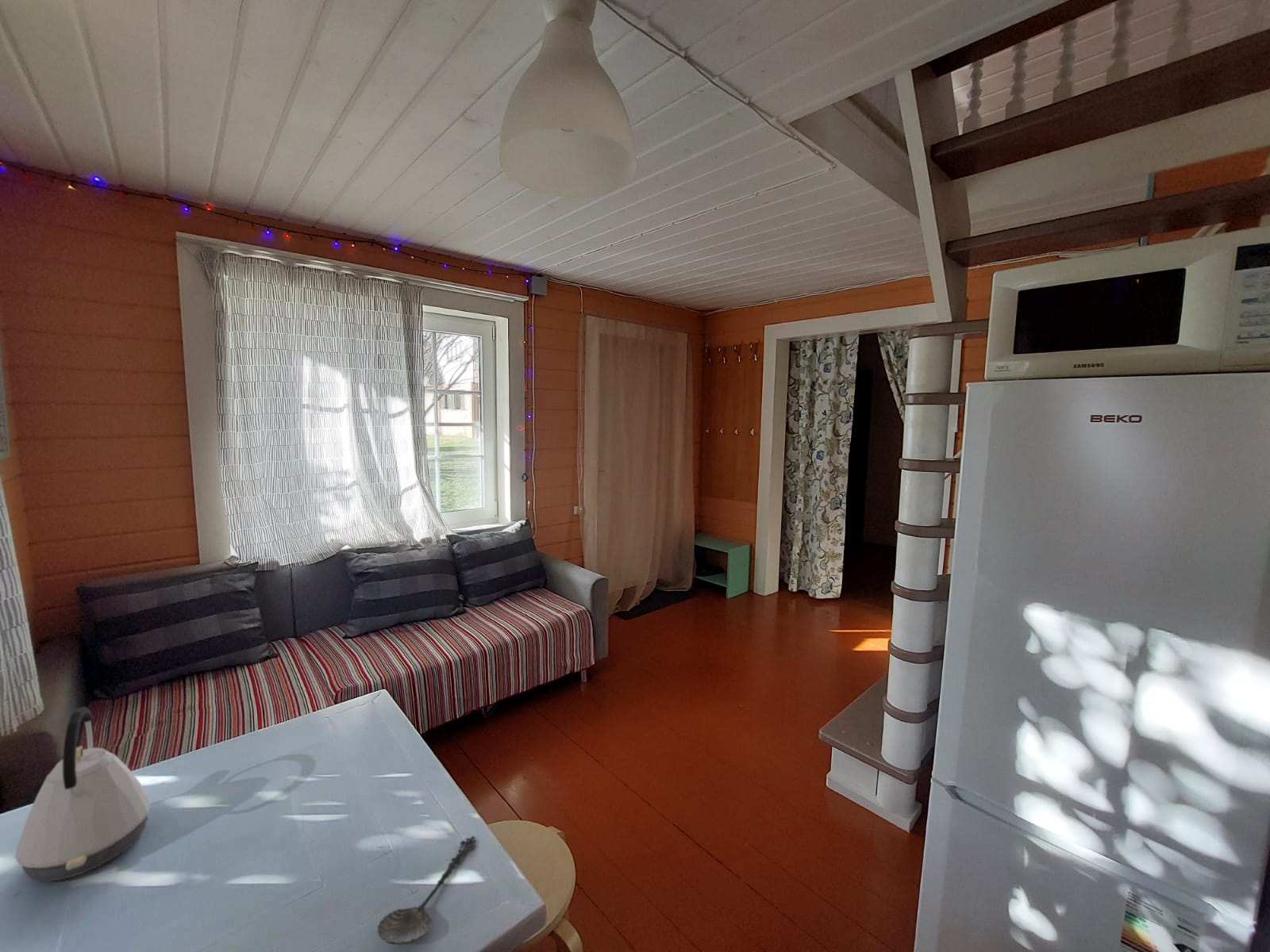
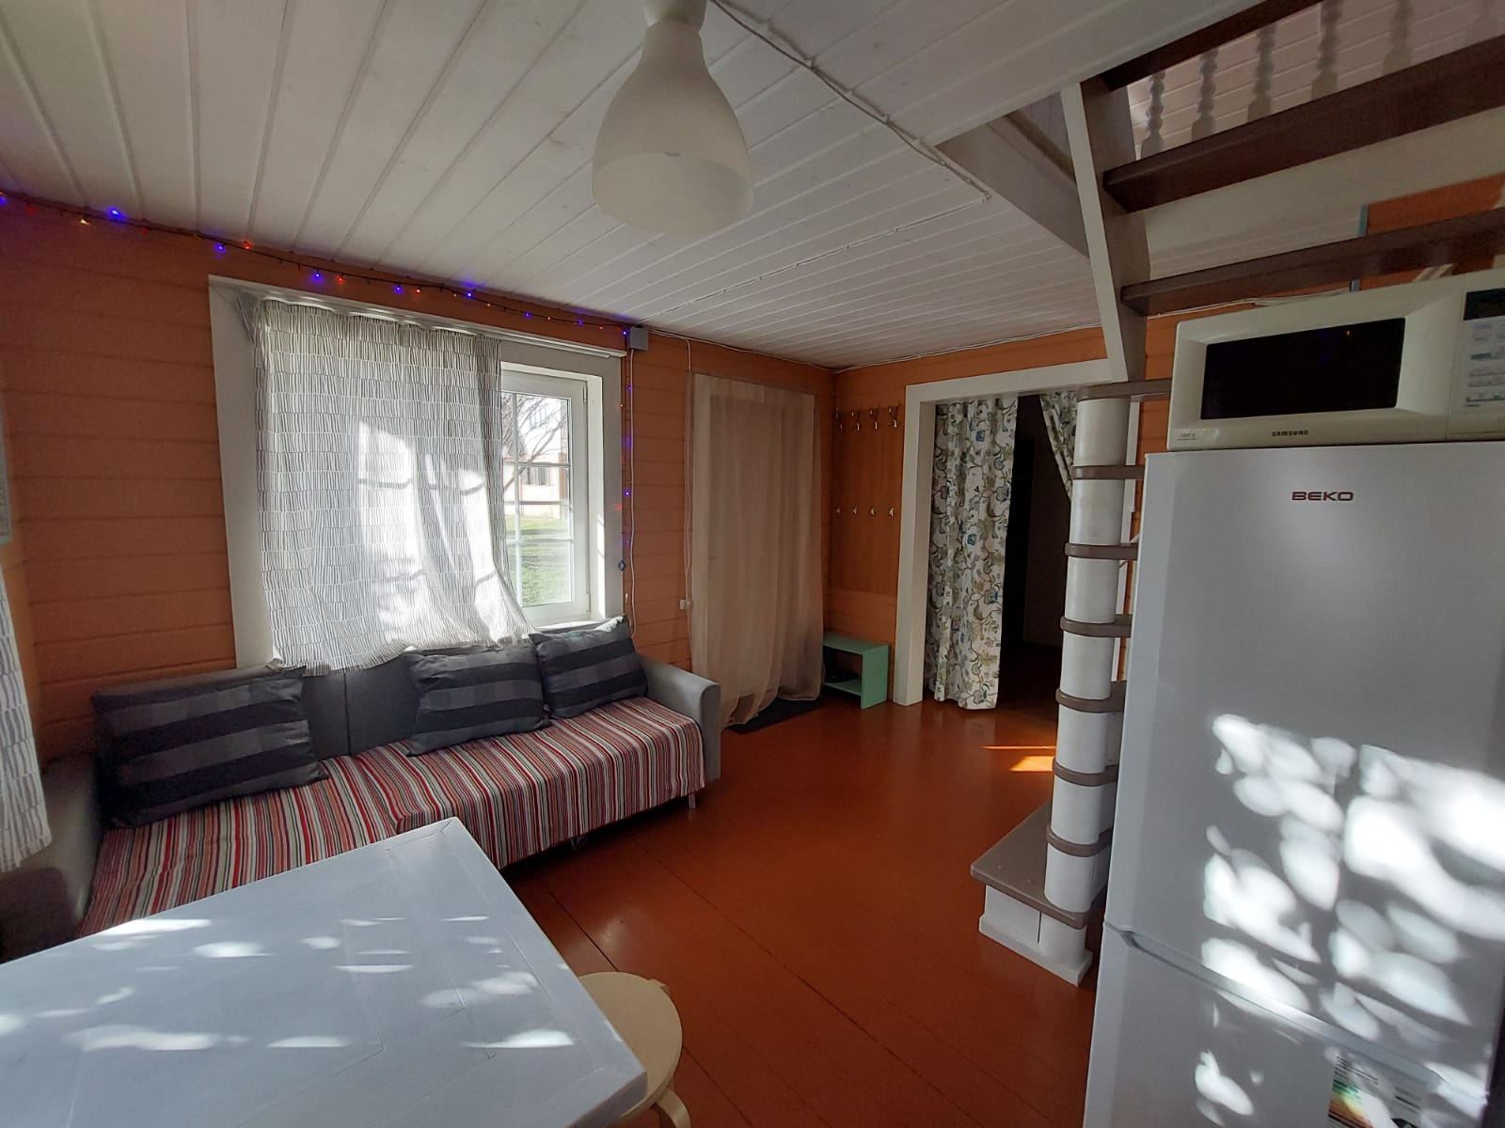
- kettle (83, 780)
- spoon (437, 883)
